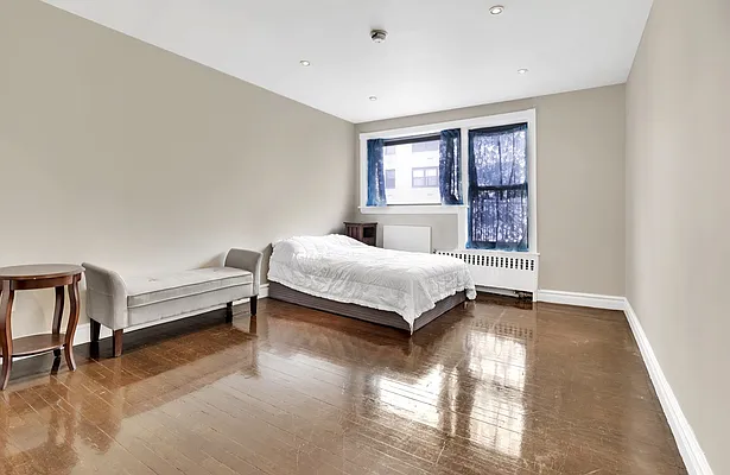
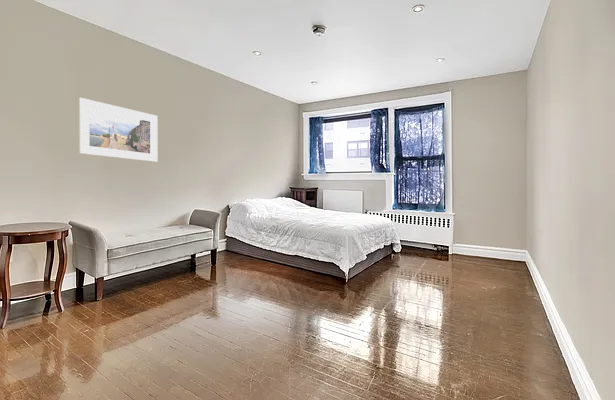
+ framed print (122, 132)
